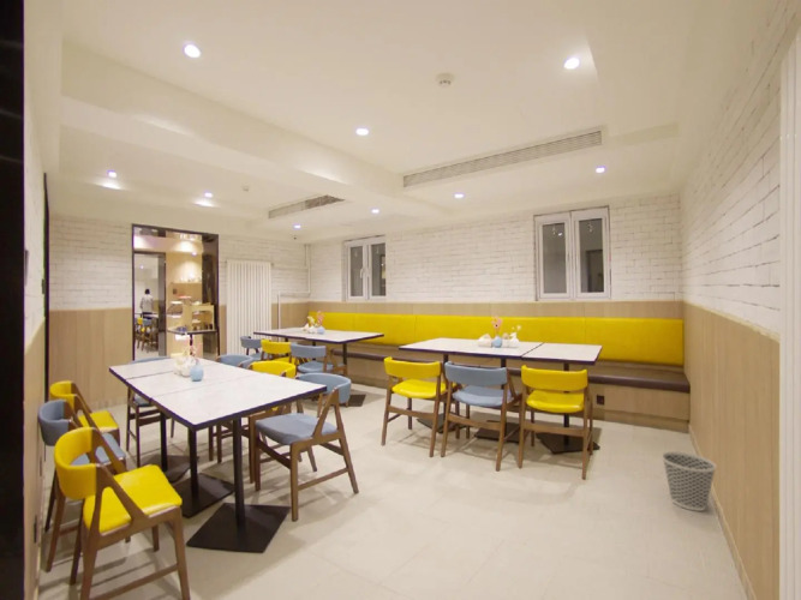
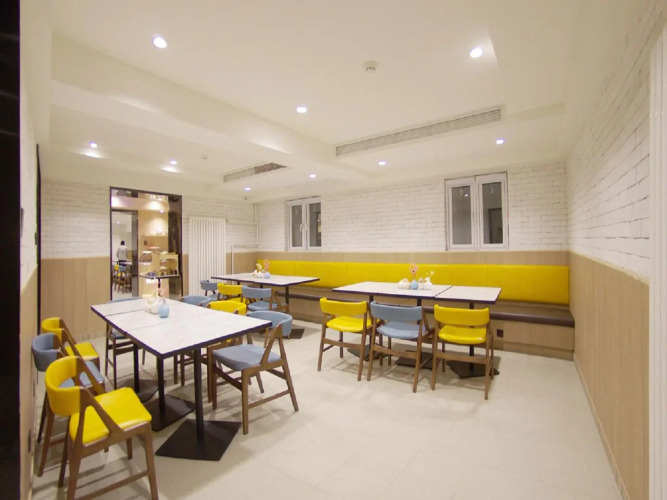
- wastebasket (688, 481)
